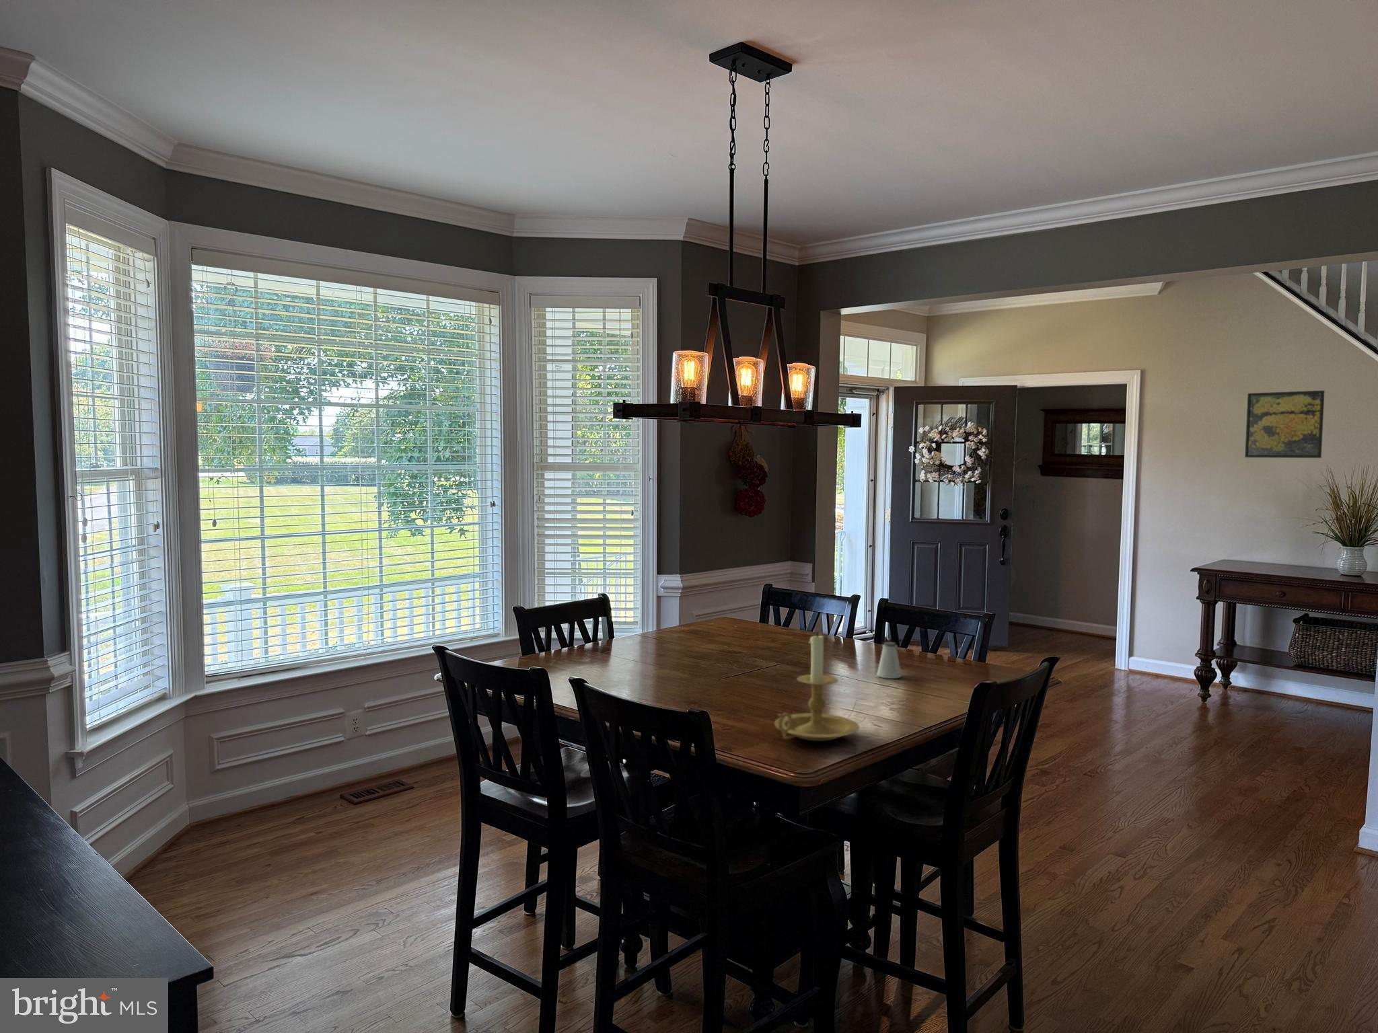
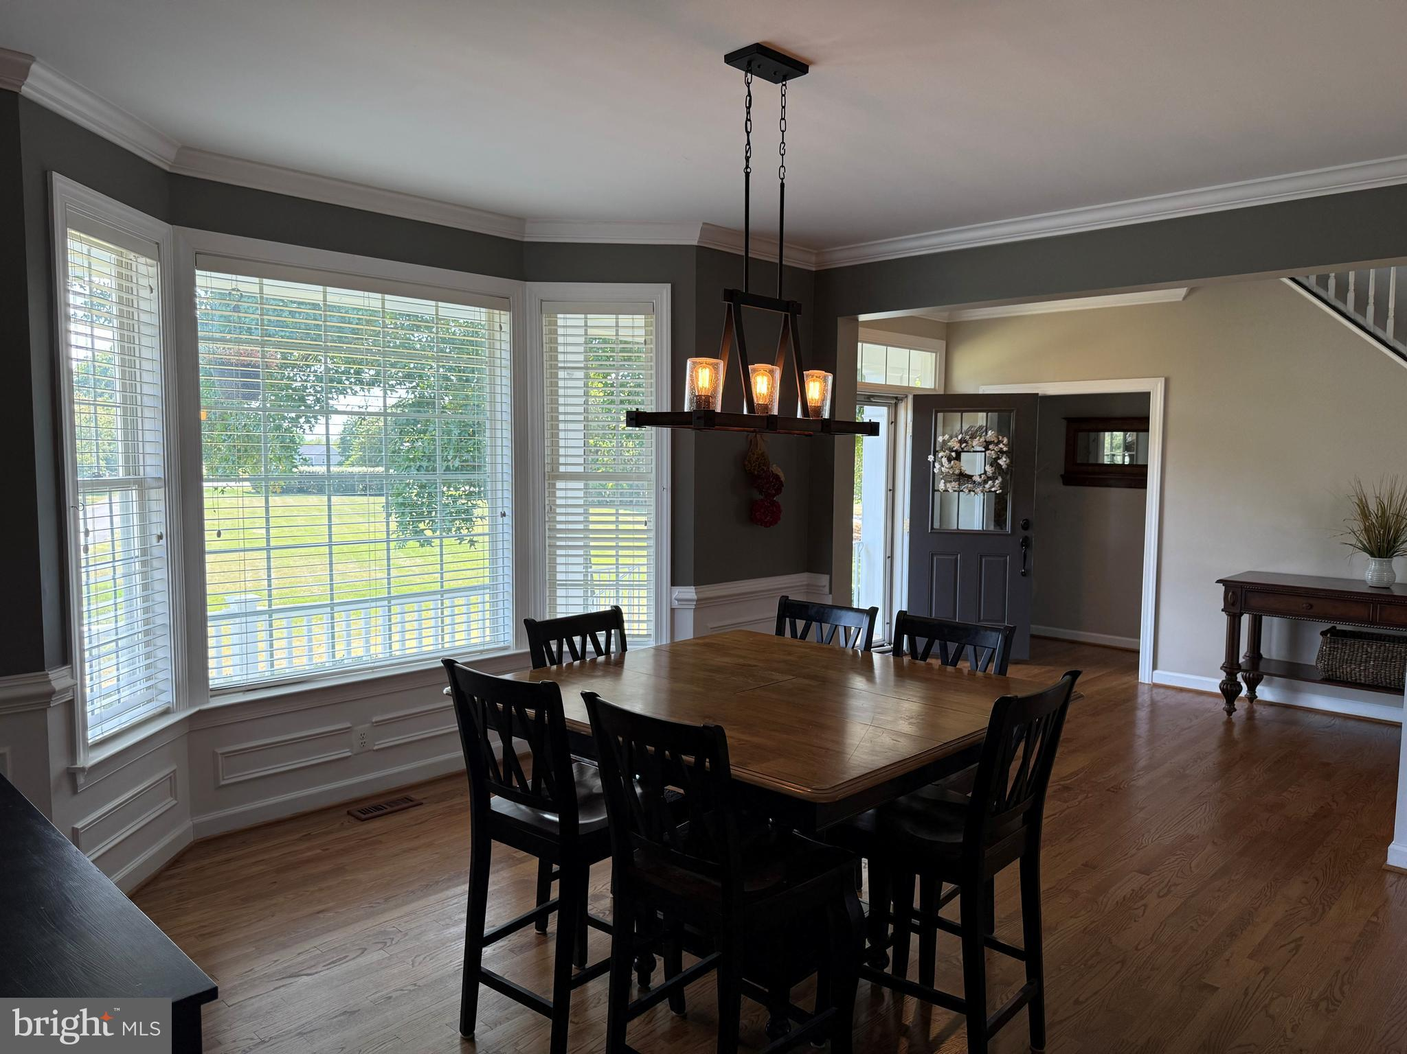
- candle holder (816, 684)
- saltshaker (890, 659)
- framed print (1284, 424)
